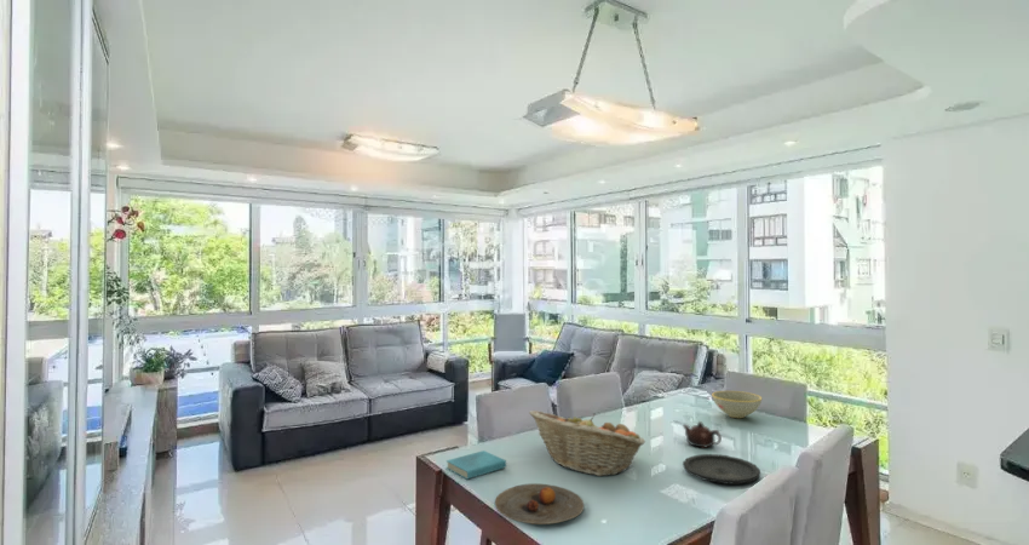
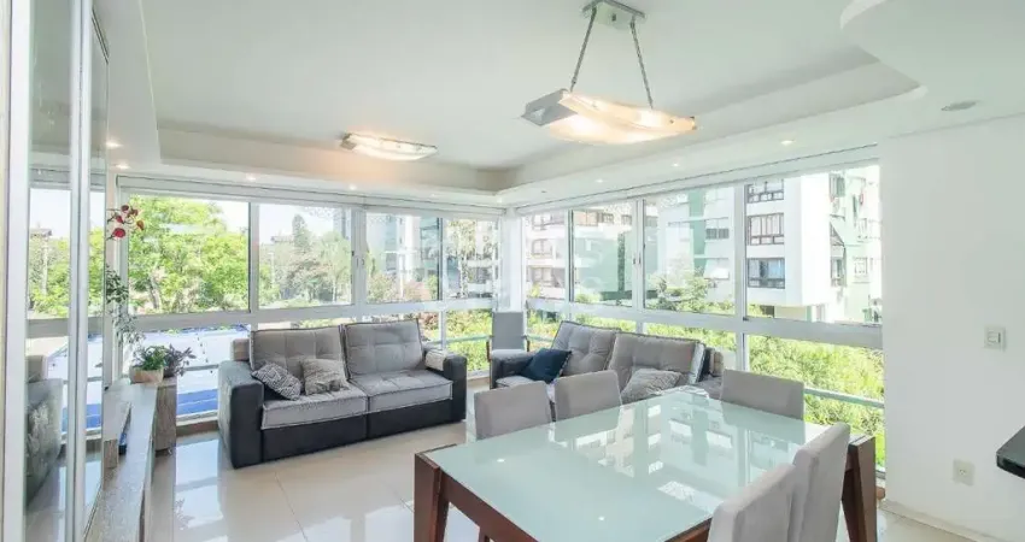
- bowl (736, 406)
- teapot (701, 432)
- plate (720, 469)
- plate (539, 498)
- fruit basket (585, 436)
- book (476, 464)
